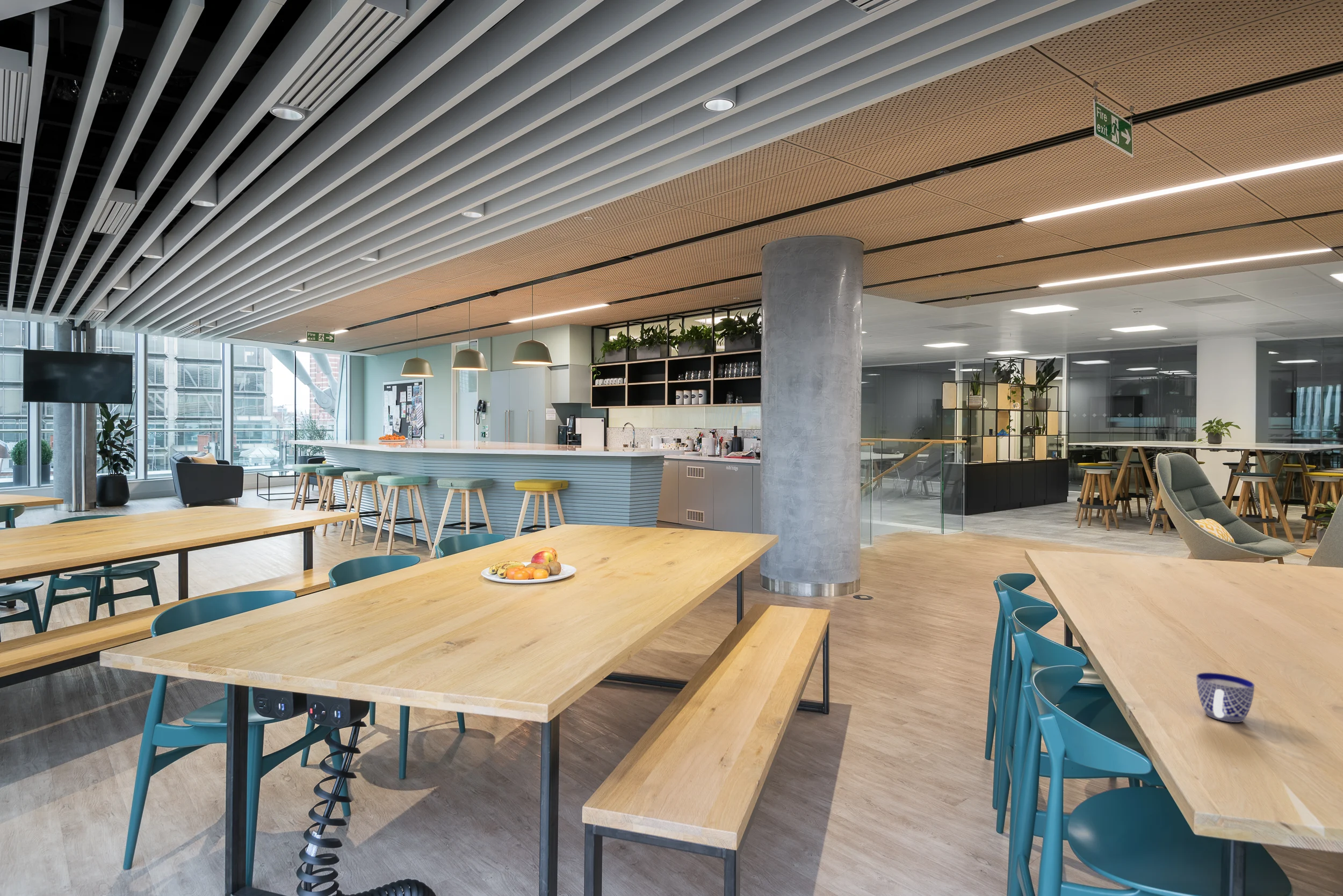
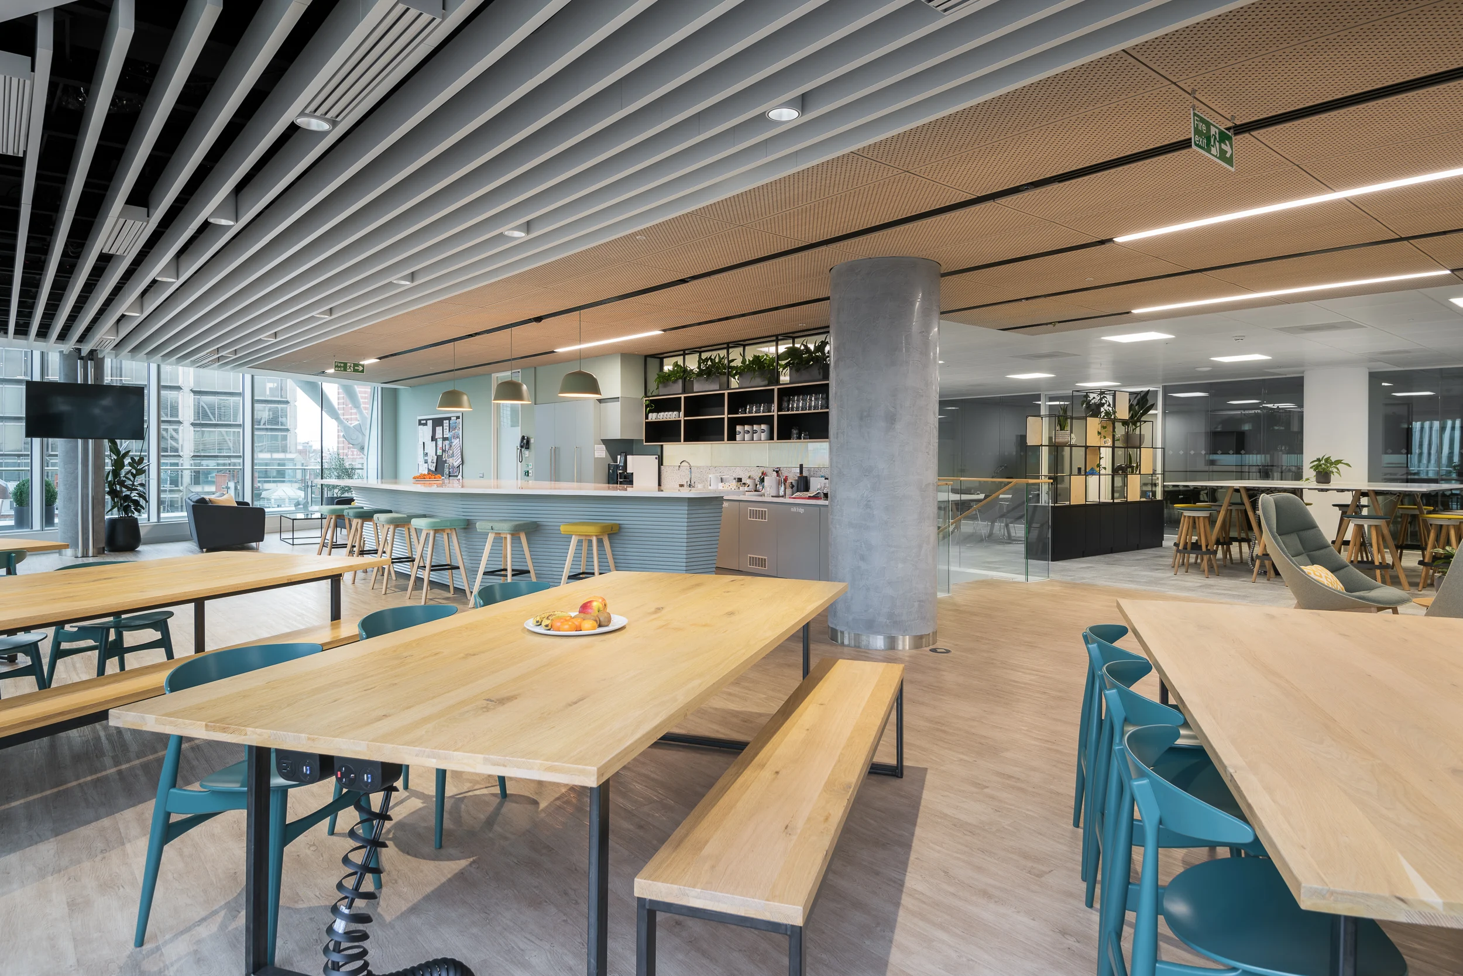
- cup (1223, 700)
